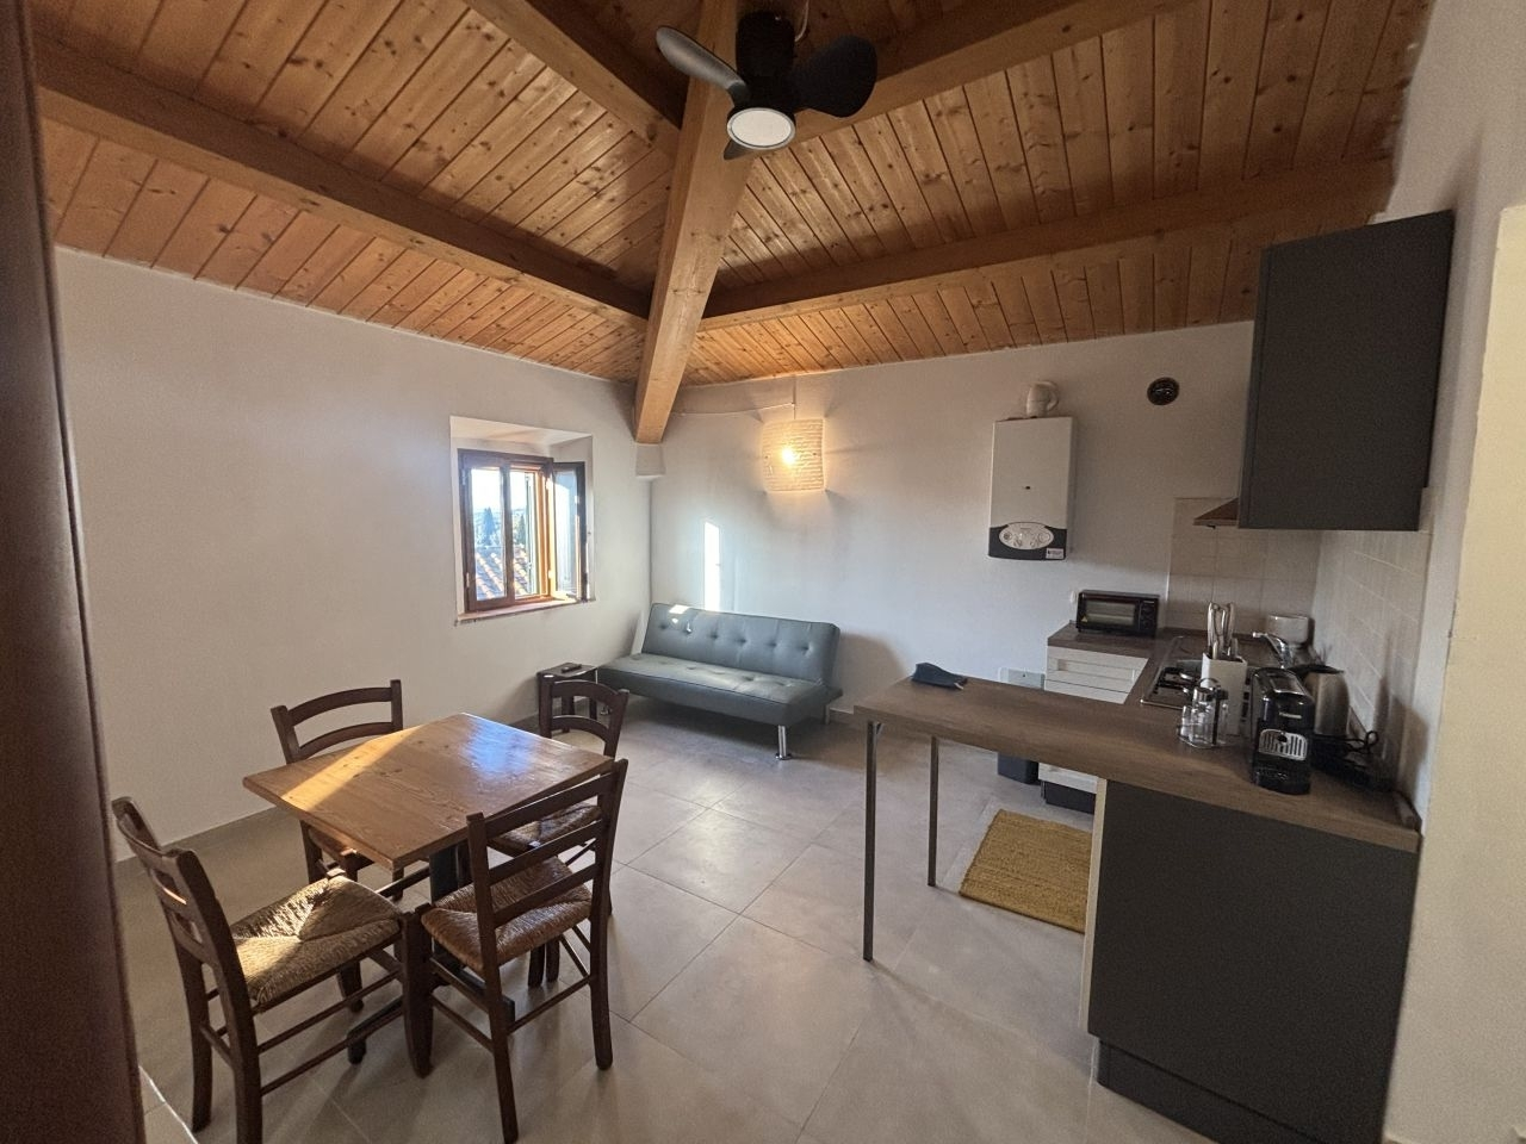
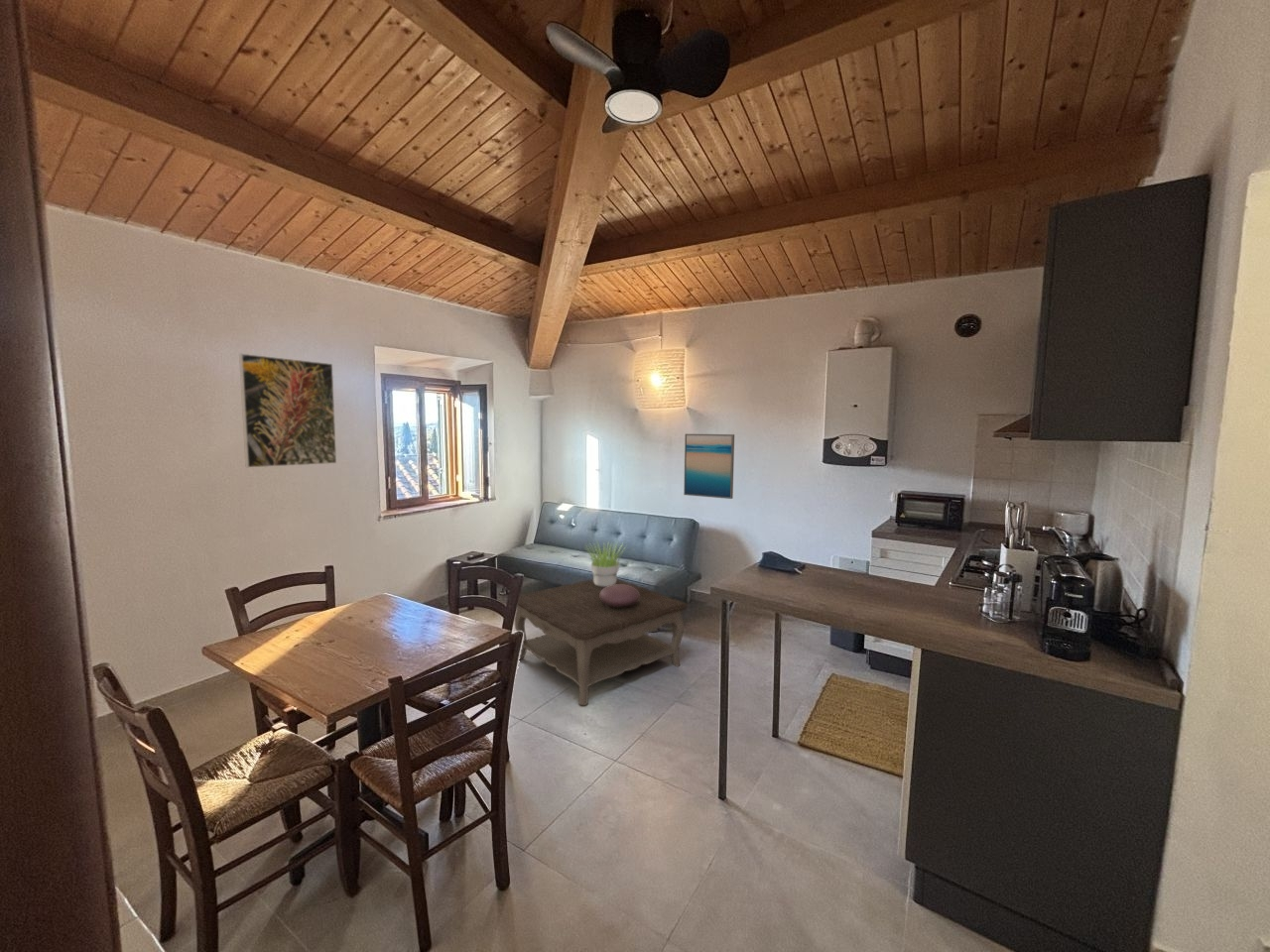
+ decorative bowl (619, 595)
+ wall art (708, 465)
+ potted plant (605, 564)
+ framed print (291, 413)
+ coffee table (597, 631)
